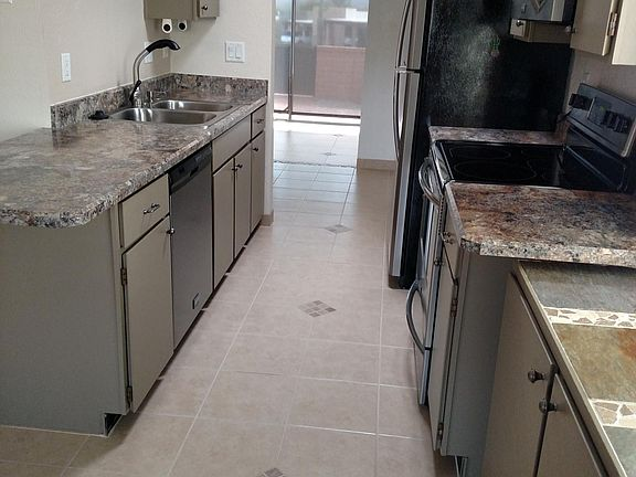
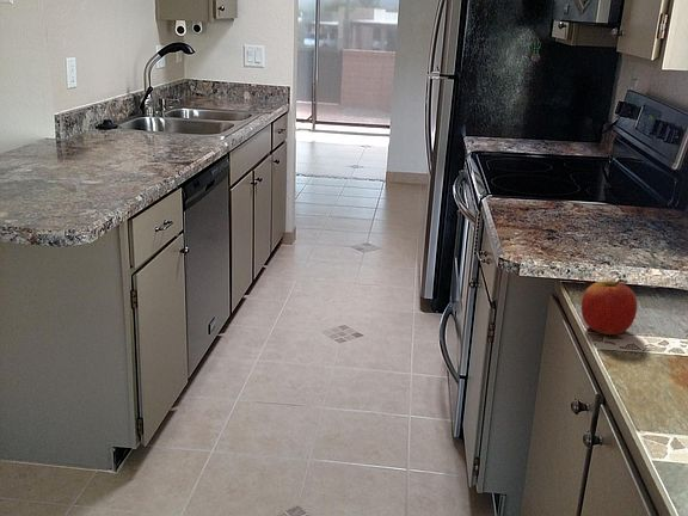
+ apple (609, 303)
